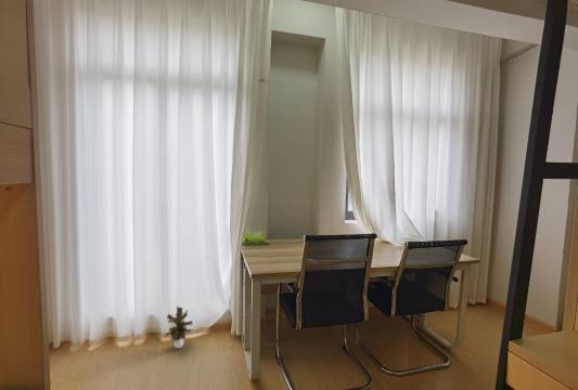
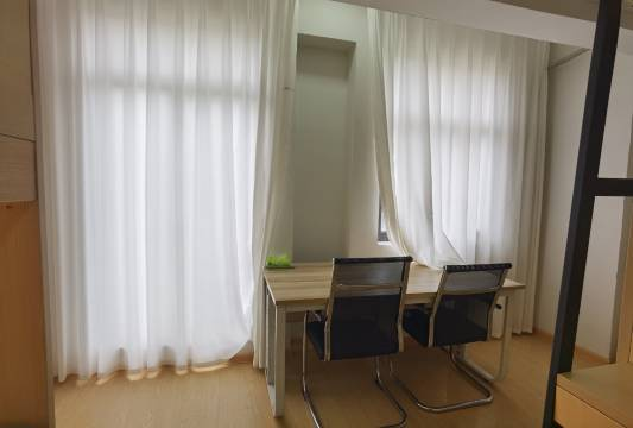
- potted plant (178, 327)
